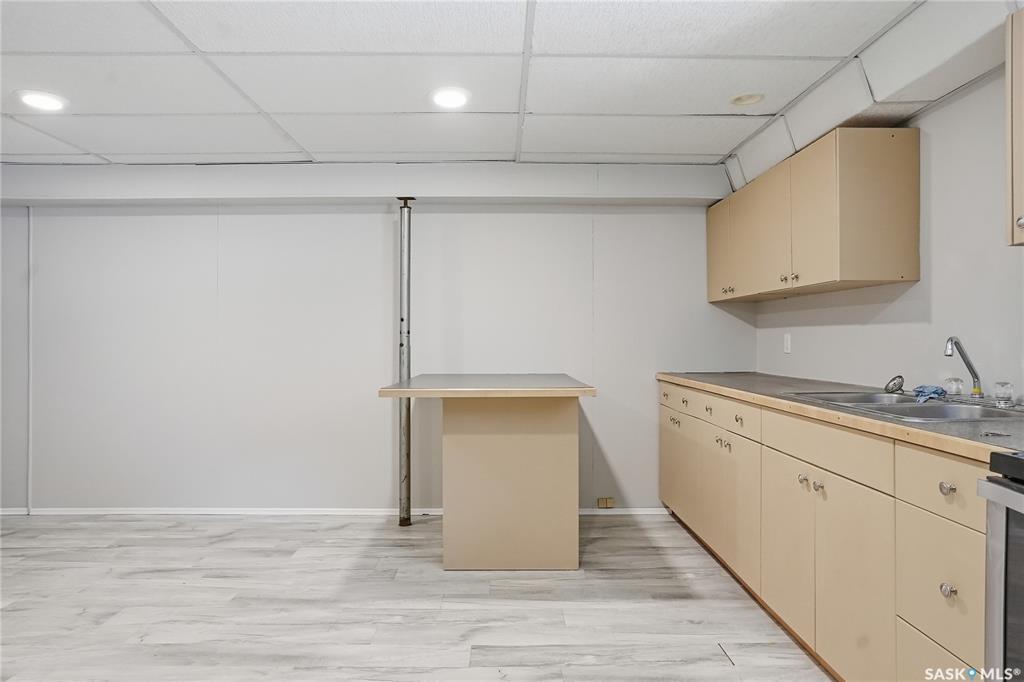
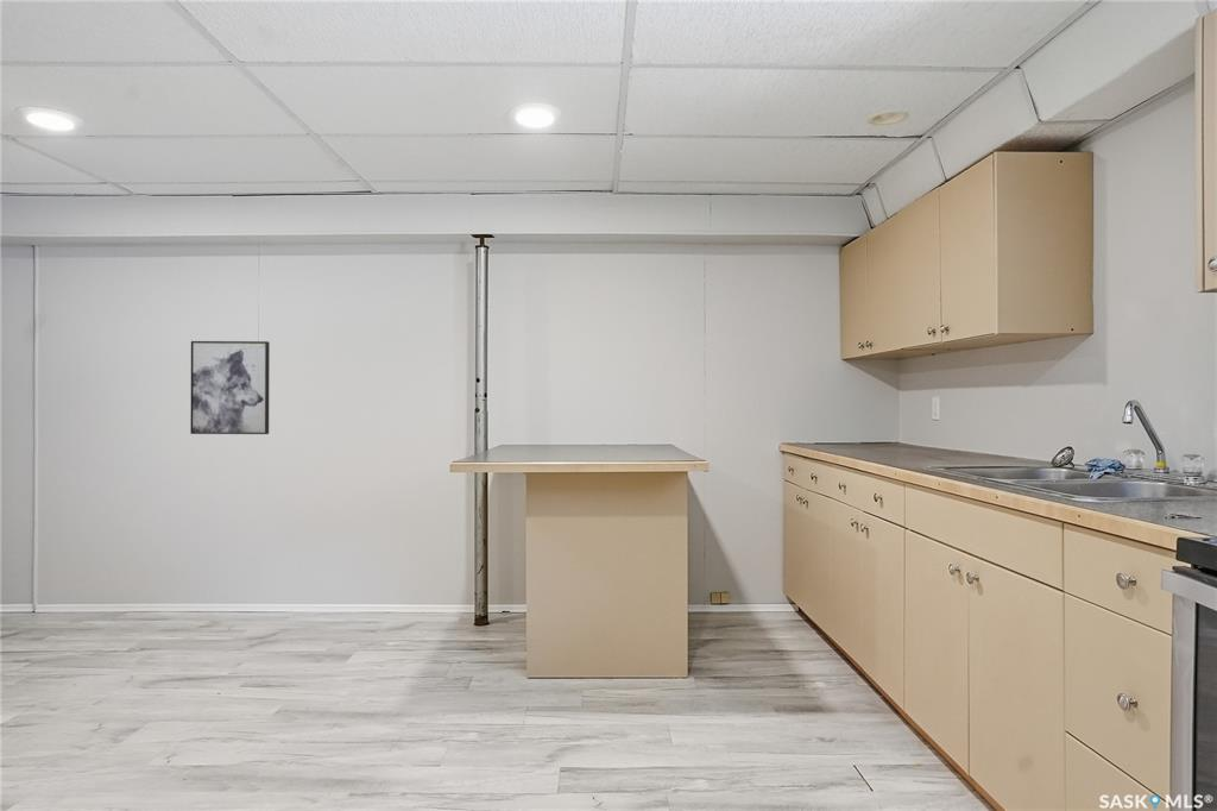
+ wall art (229, 388)
